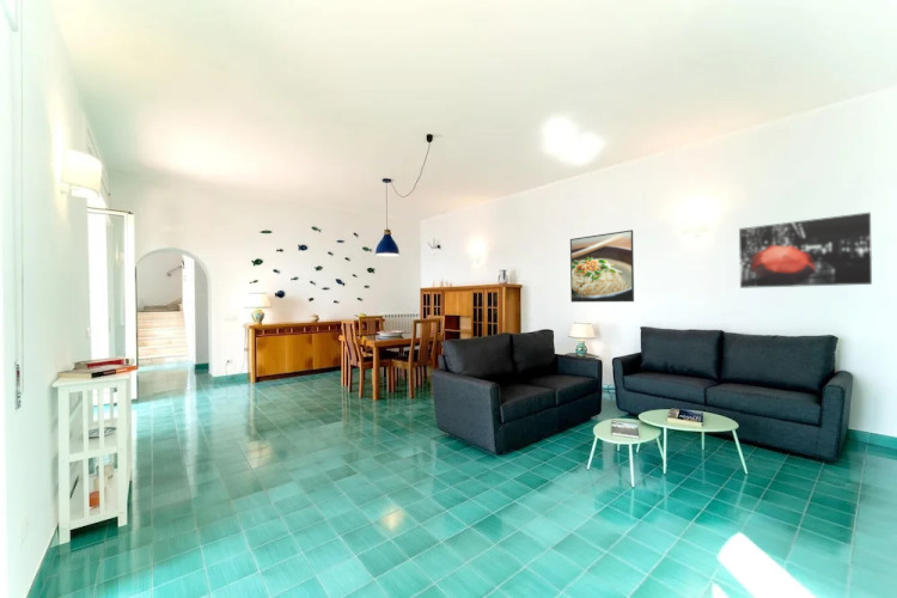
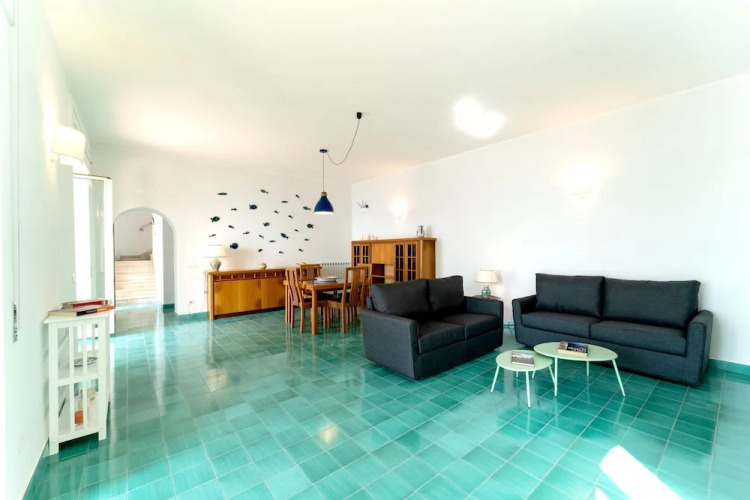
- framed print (599, 268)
- wall art (799, 254)
